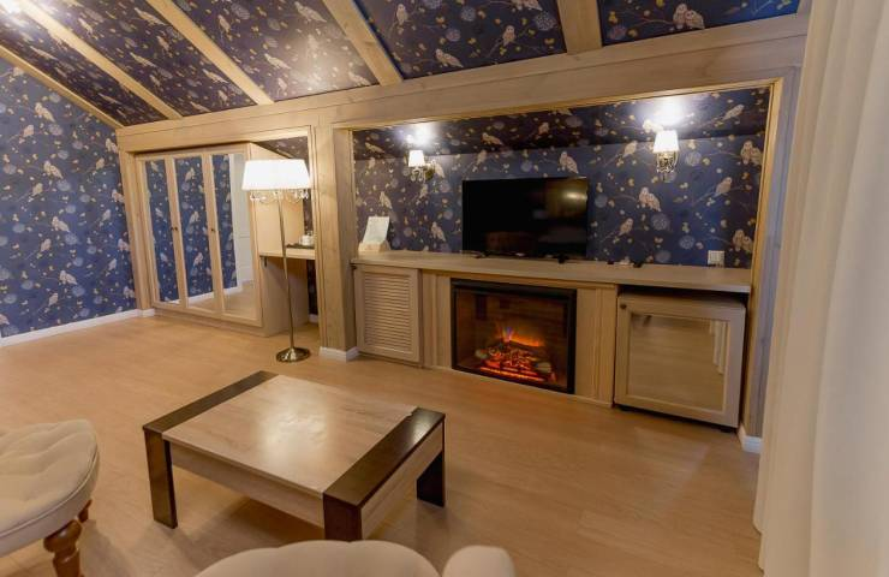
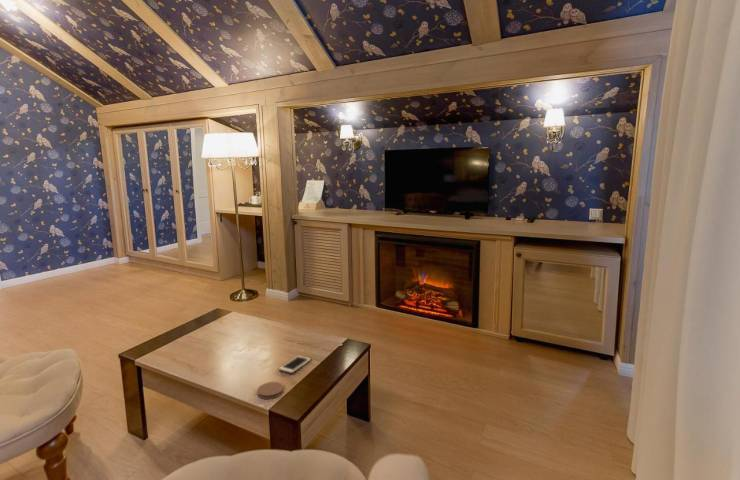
+ cell phone (295, 364)
+ coaster (270, 390)
